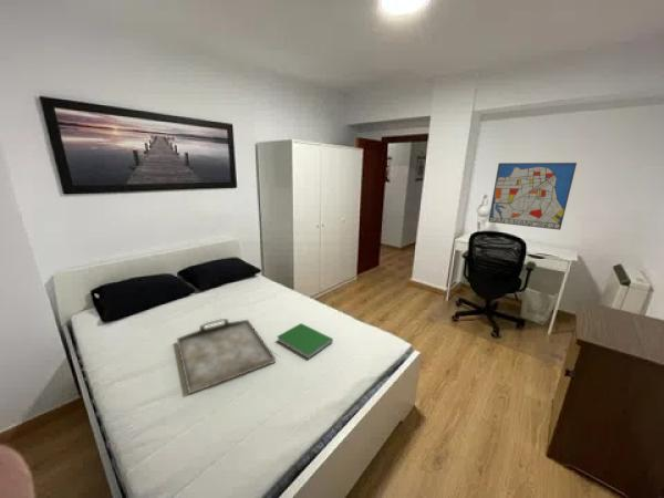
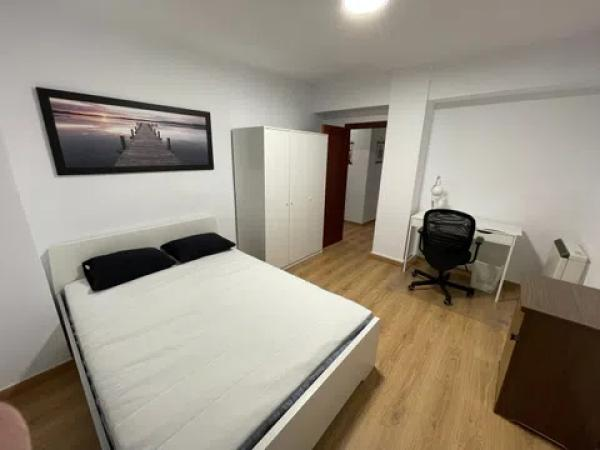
- wall art (528, 195)
- hardcover book (304, 339)
- serving tray (224, 345)
